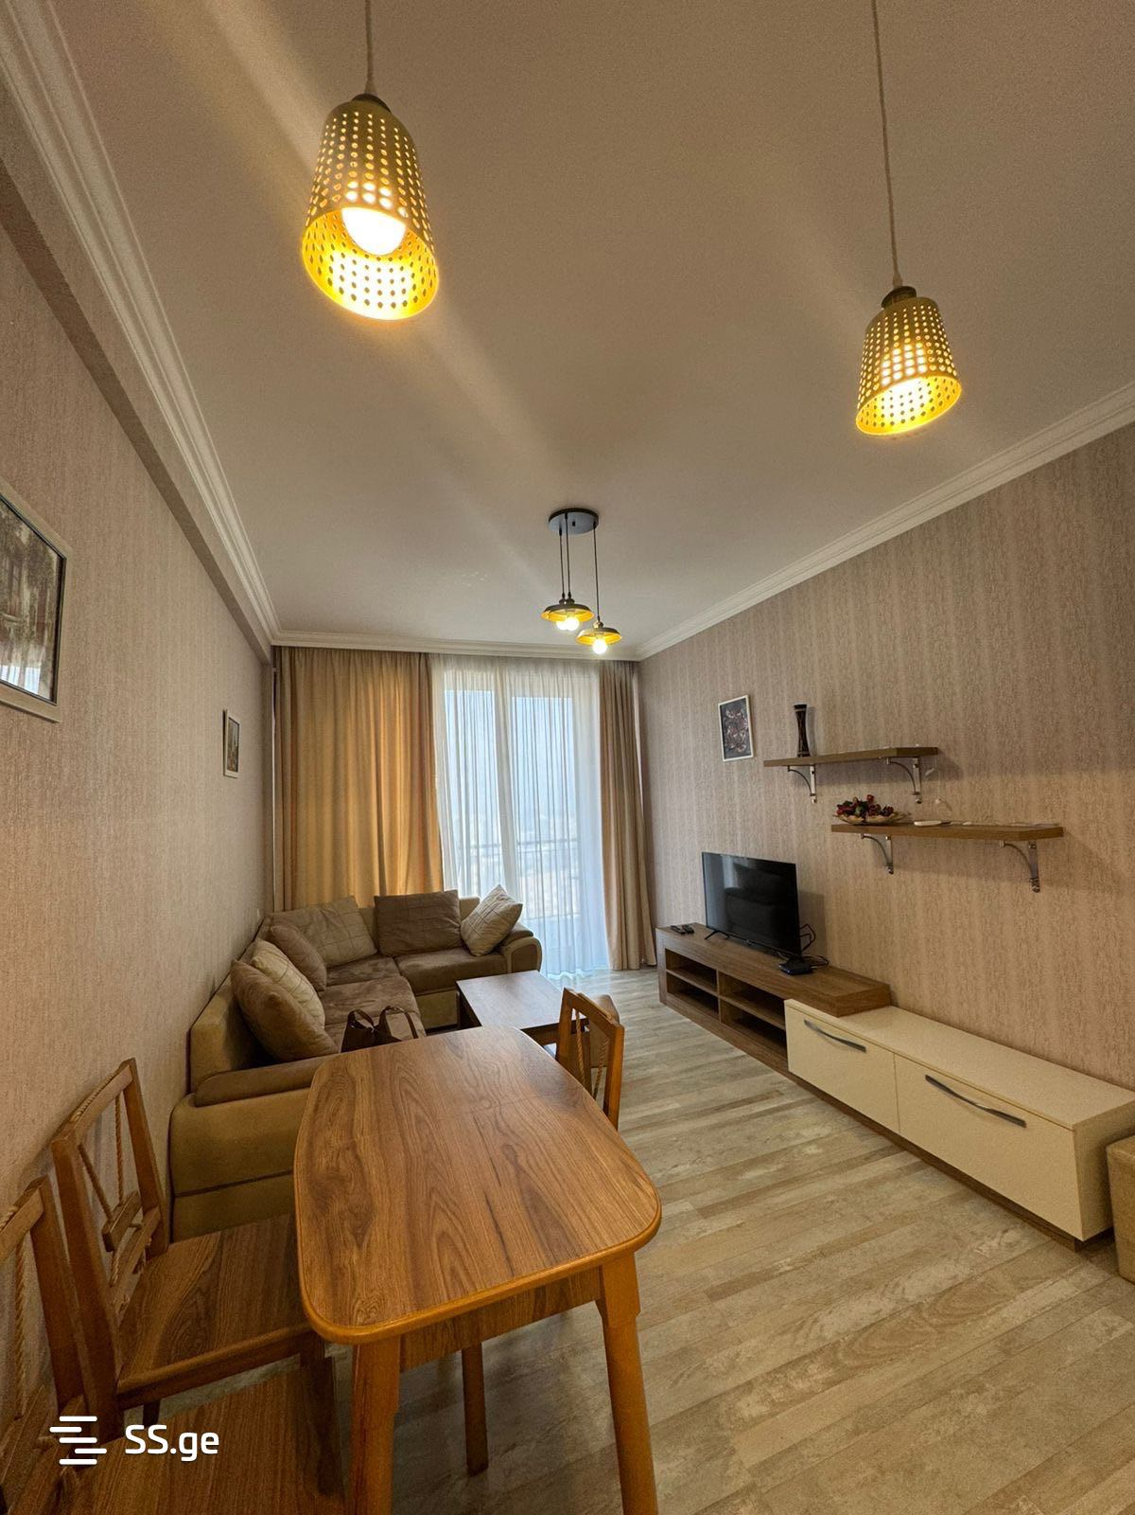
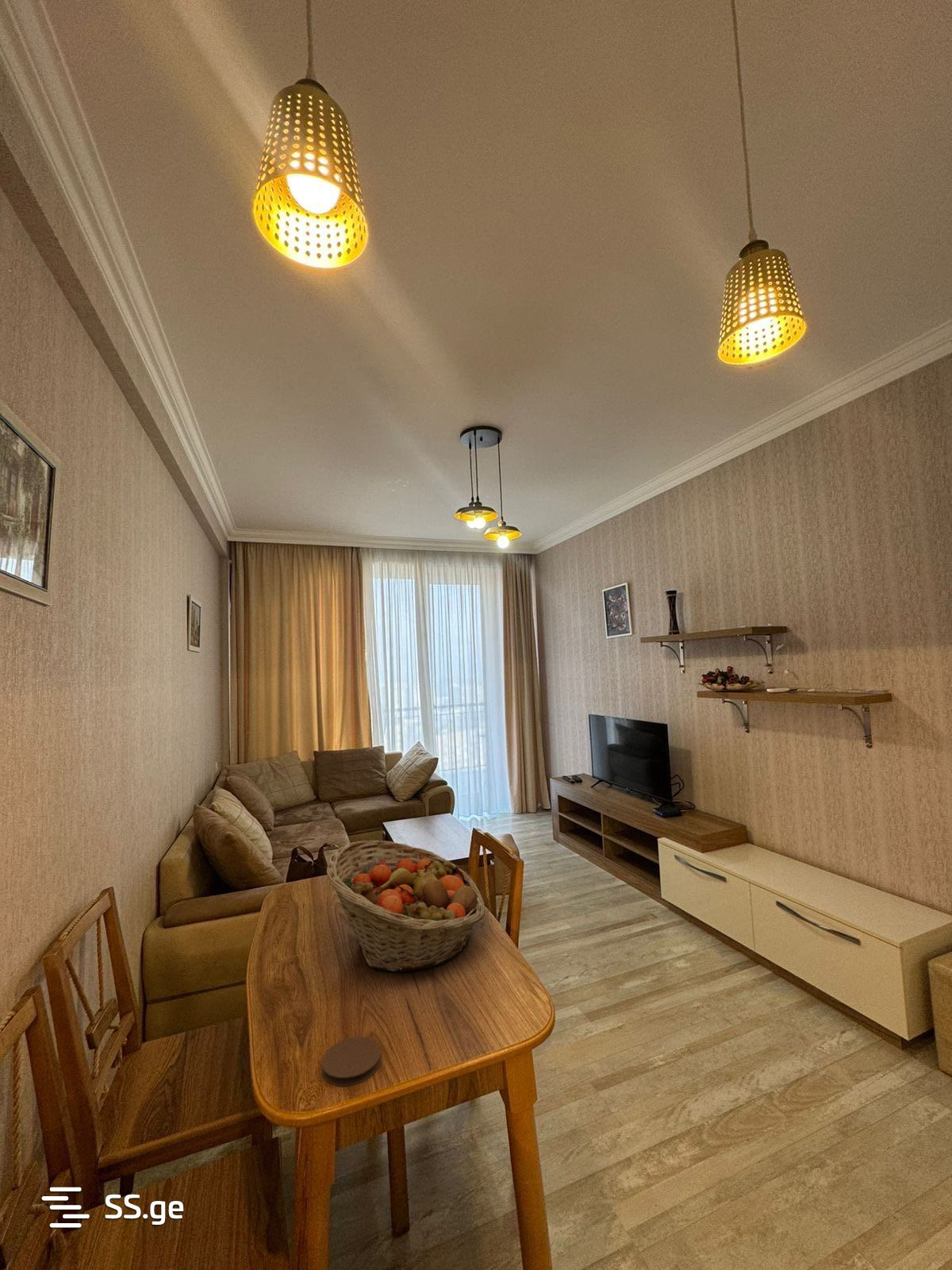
+ fruit basket (407, 894)
+ coaster (351, 1060)
